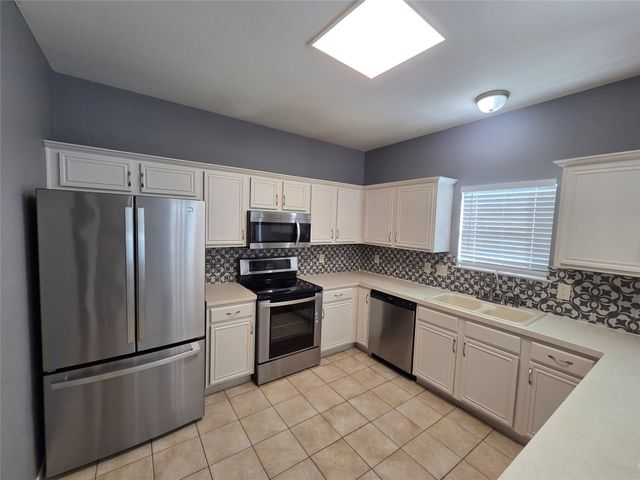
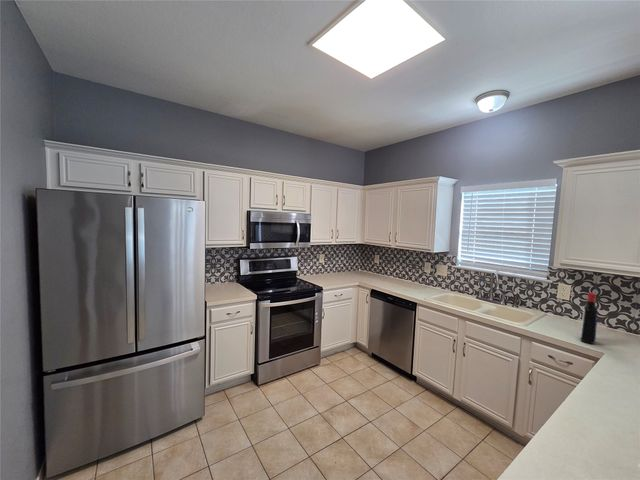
+ liquor bottle (589, 317)
